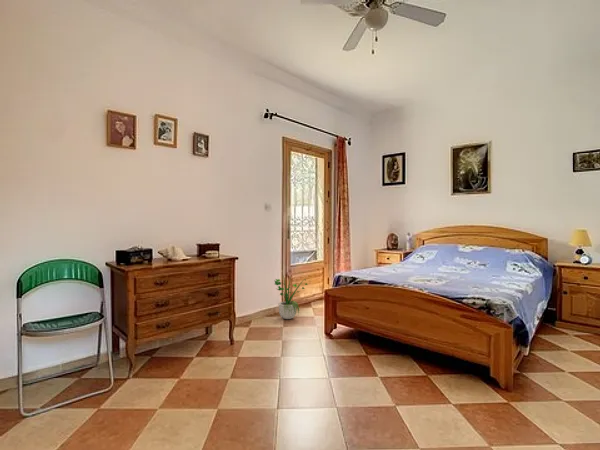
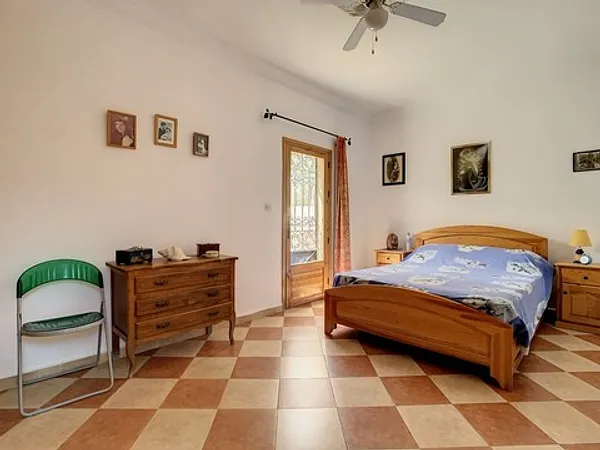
- potted plant (290, 292)
